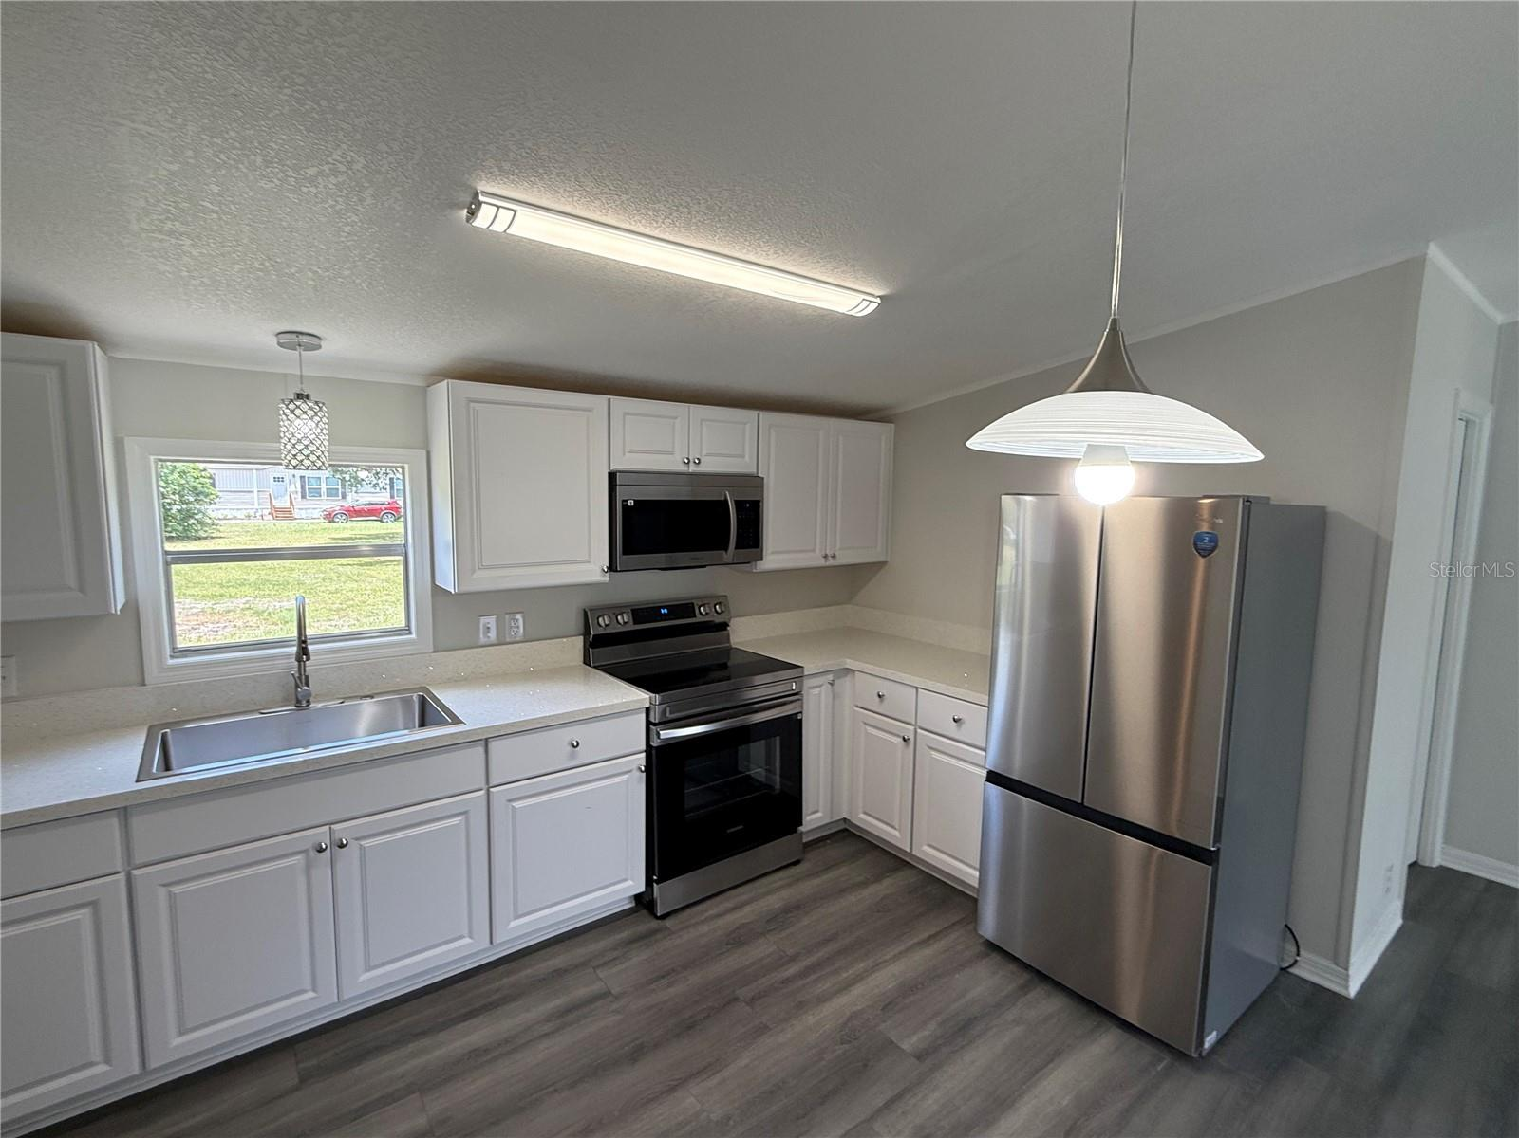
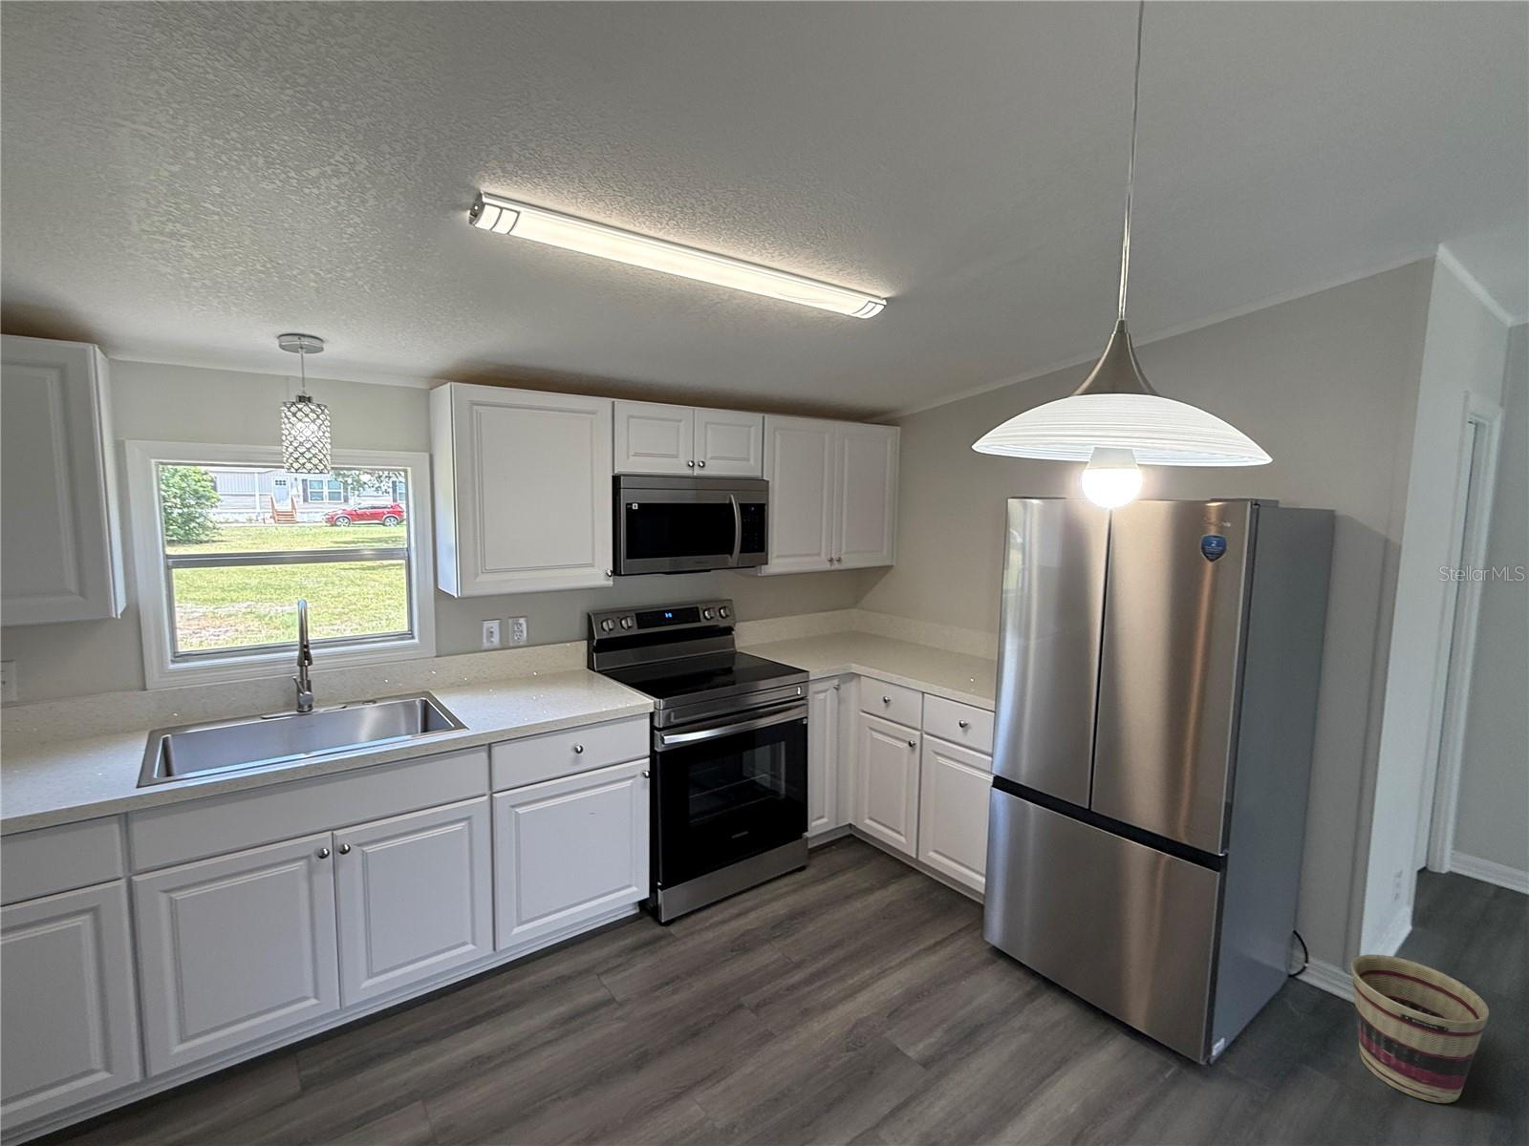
+ basket (1412, 1029)
